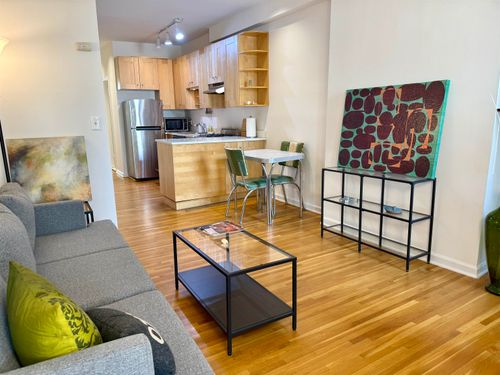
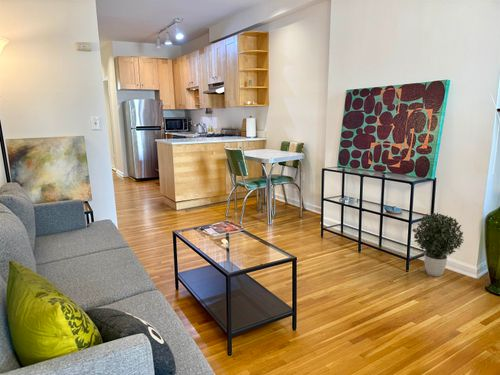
+ potted plant (437, 244)
